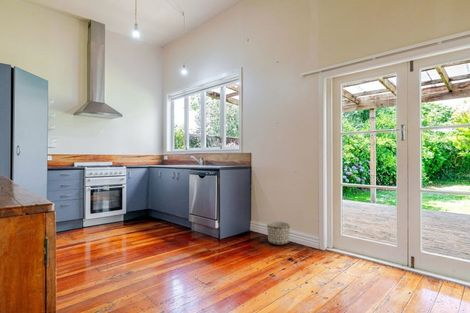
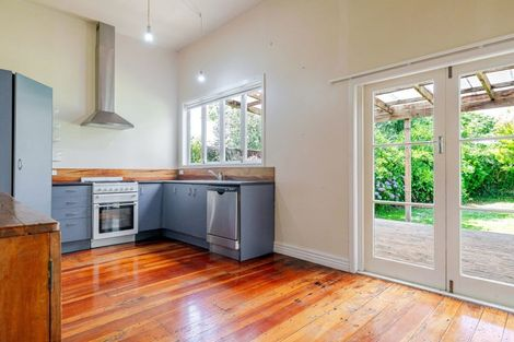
- planter (278, 233)
